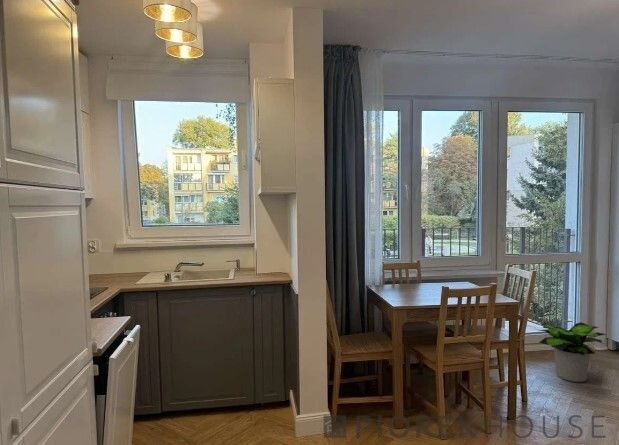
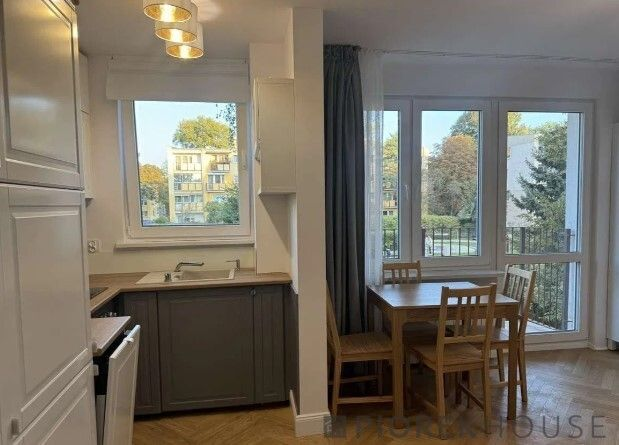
- potted plant (566, 352)
